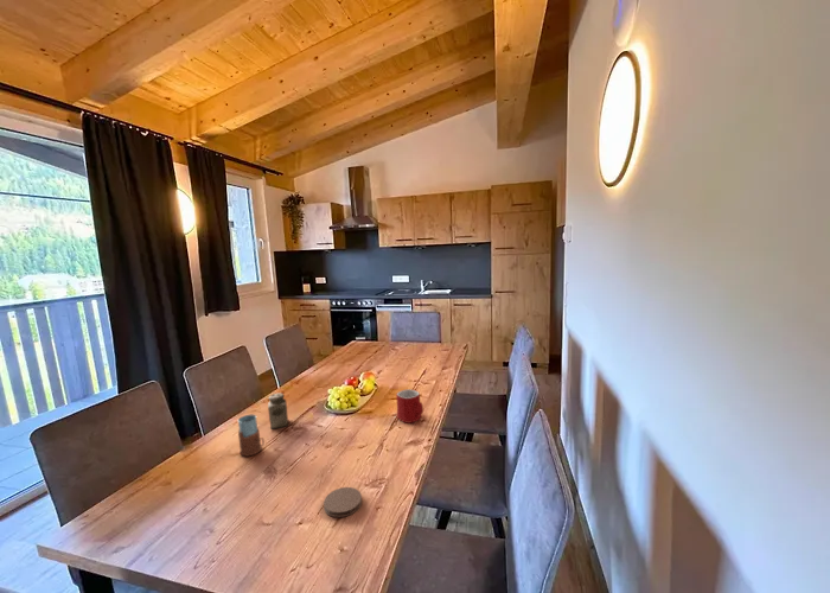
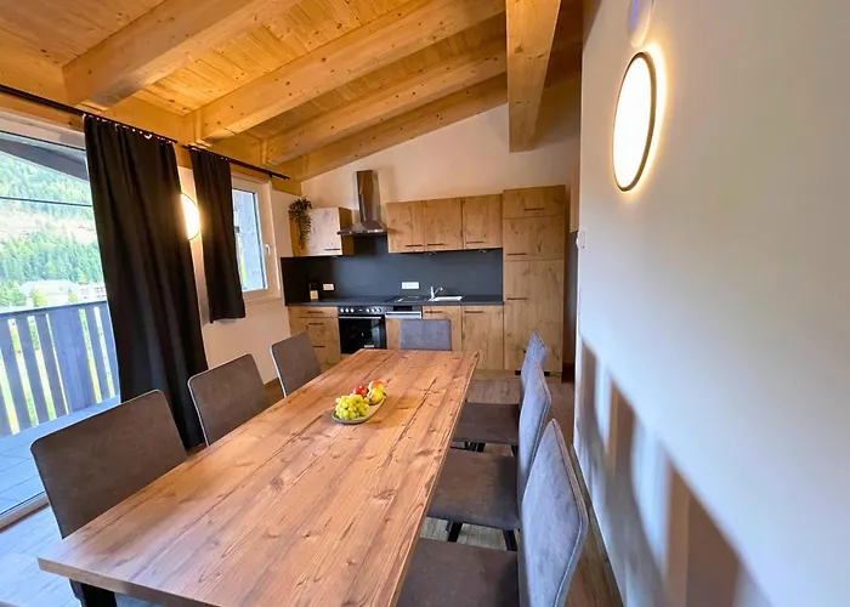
- salt shaker (277, 409)
- coaster (343, 500)
- mug (410, 407)
- drinking glass (251, 435)
